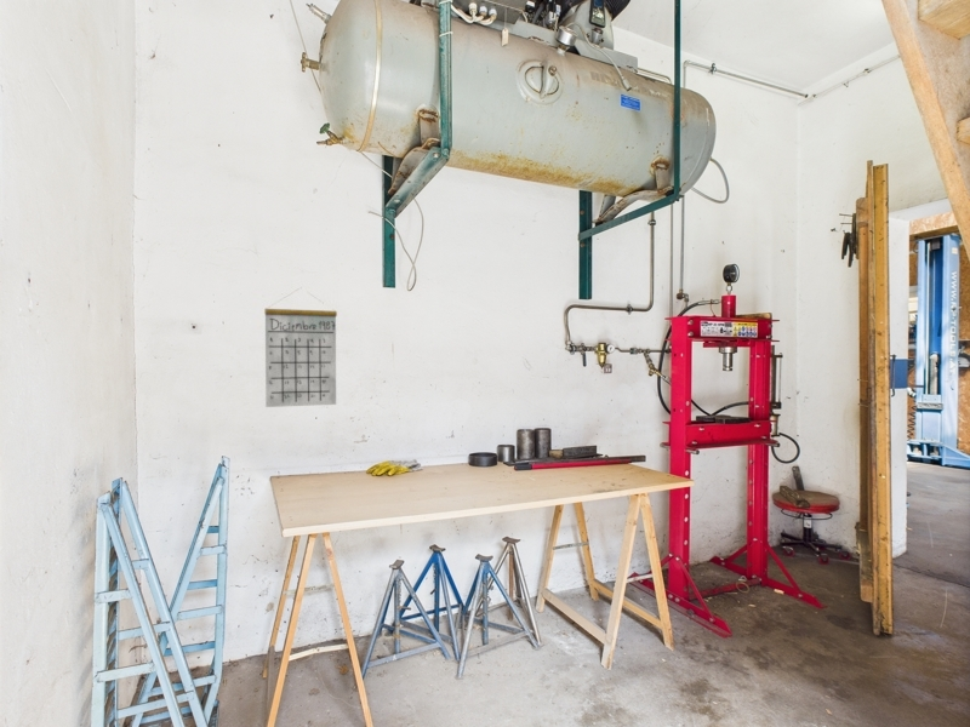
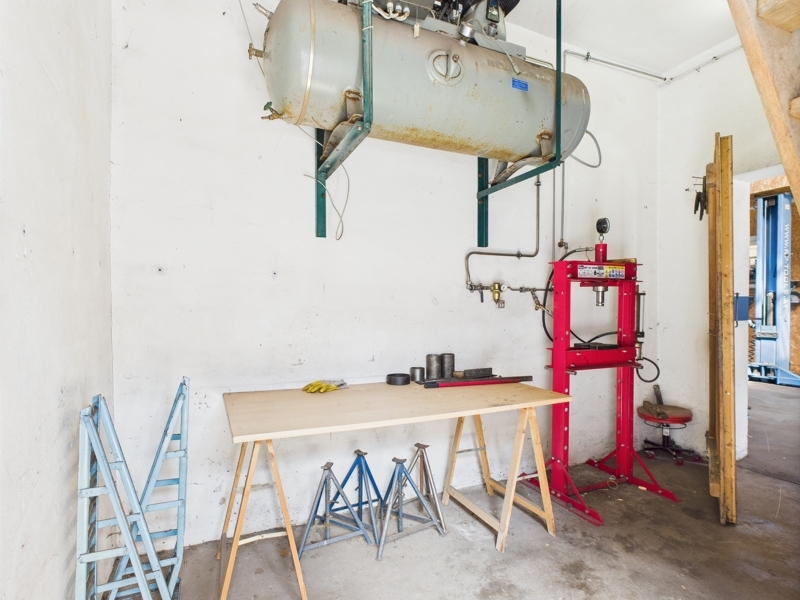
- calendar (301, 345)
